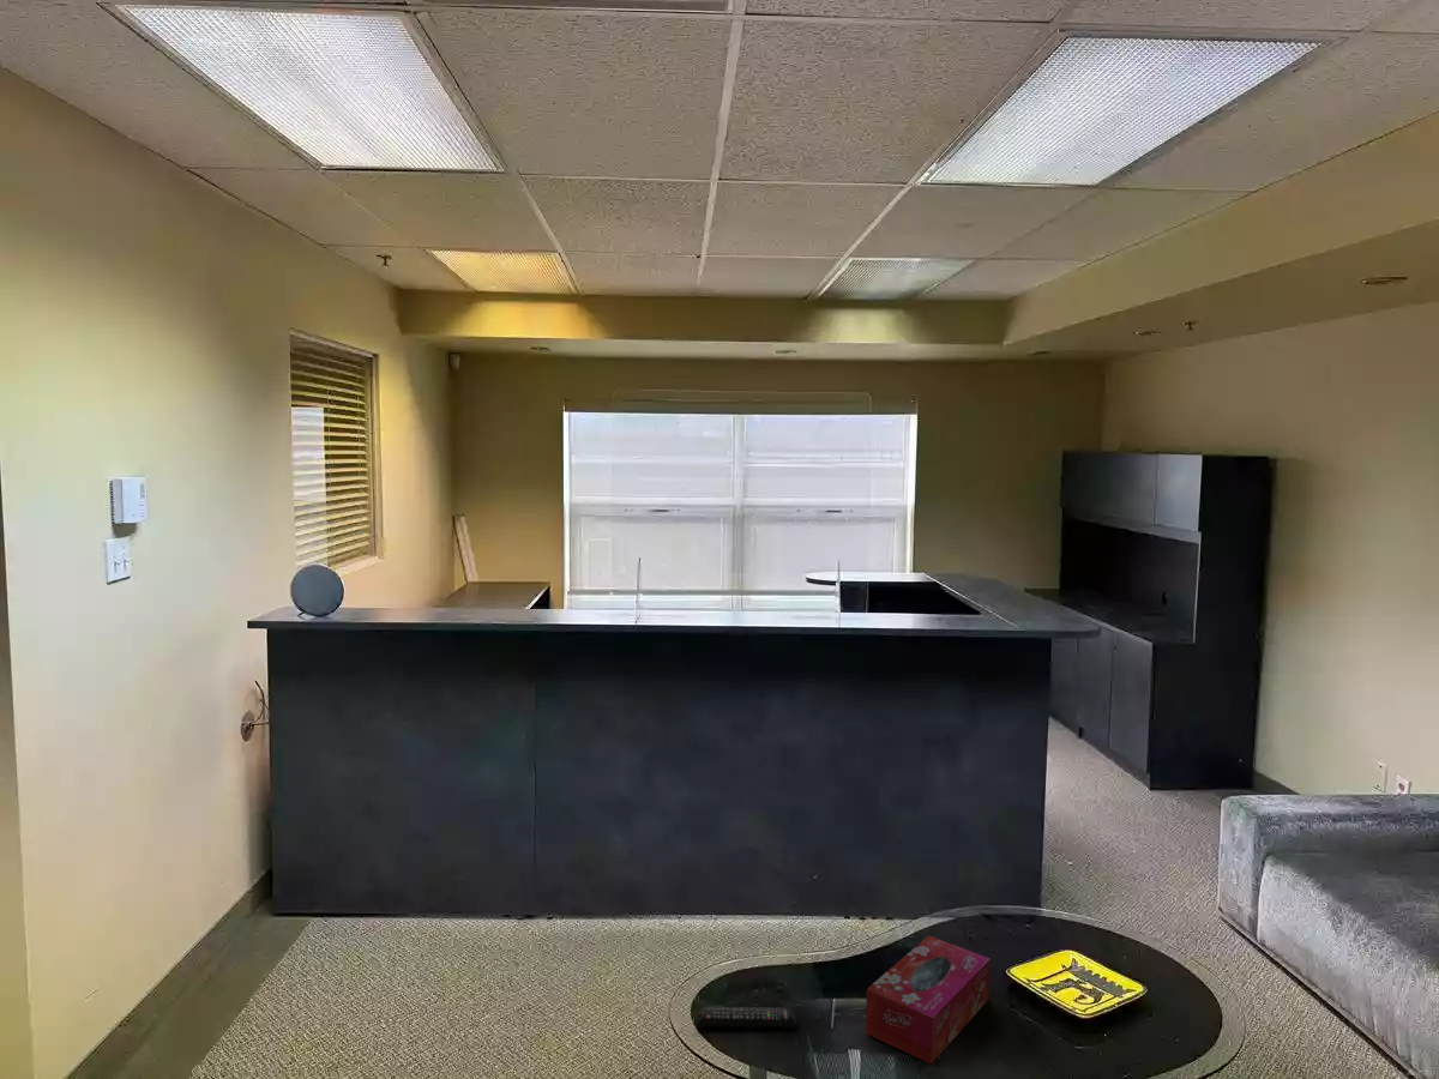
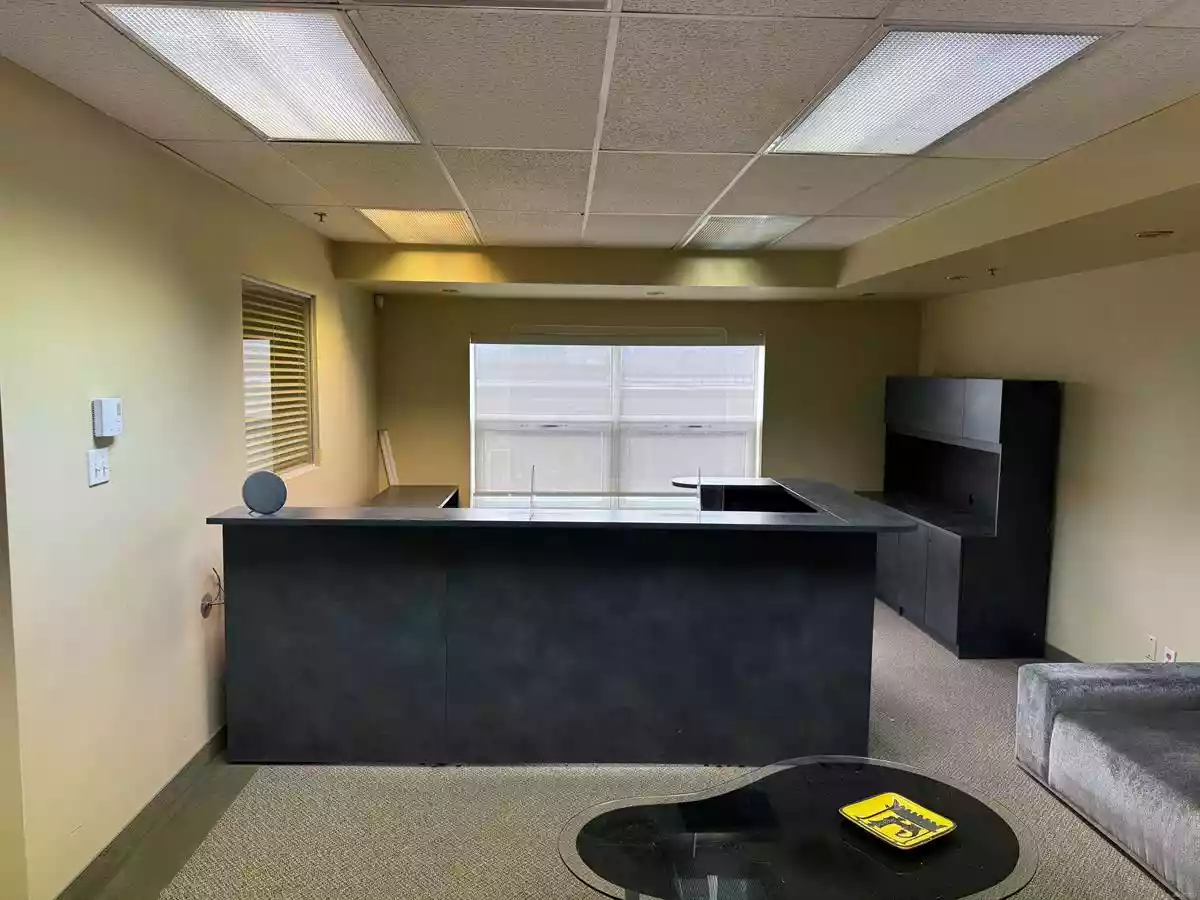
- tissue box (929, 994)
- remote control (746, 1018)
